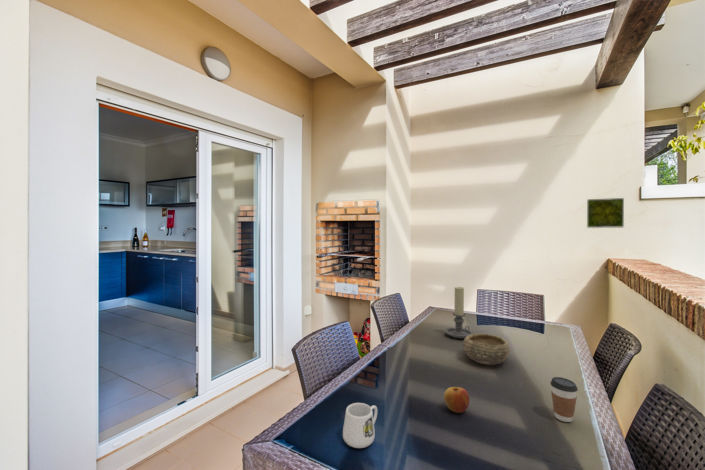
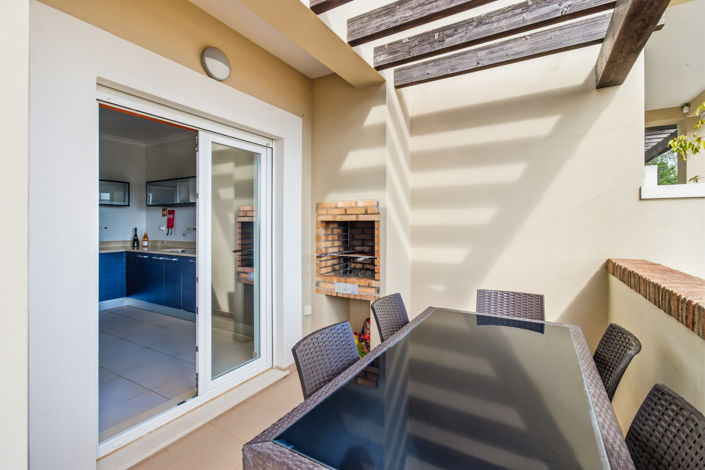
- mug (362, 422)
- candle holder (460, 310)
- bowl (485, 348)
- apple (456, 397)
- coffee cup (563, 399)
- decorative tile (604, 213)
